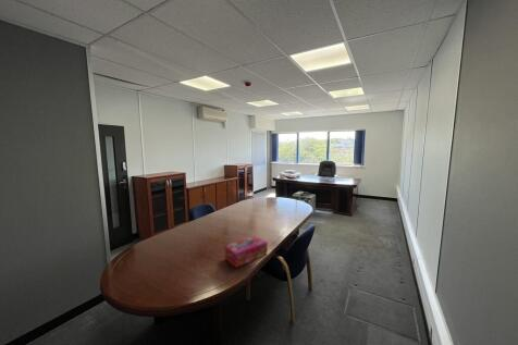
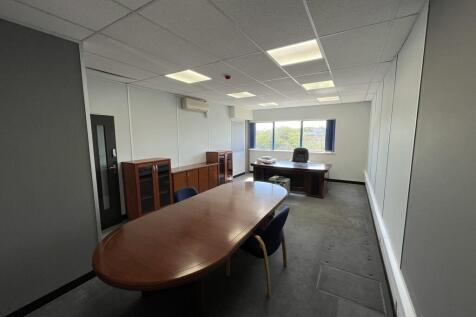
- tissue box (246, 249)
